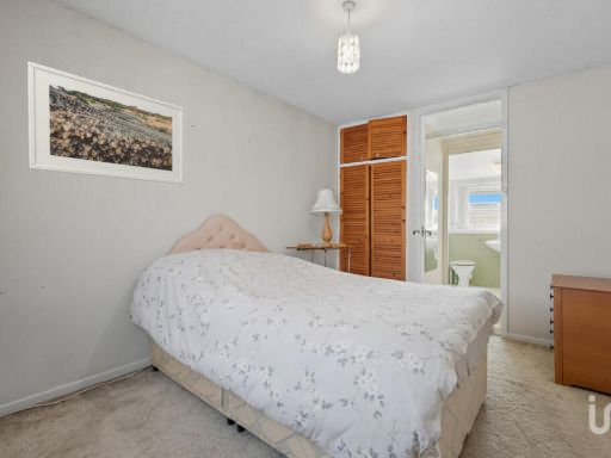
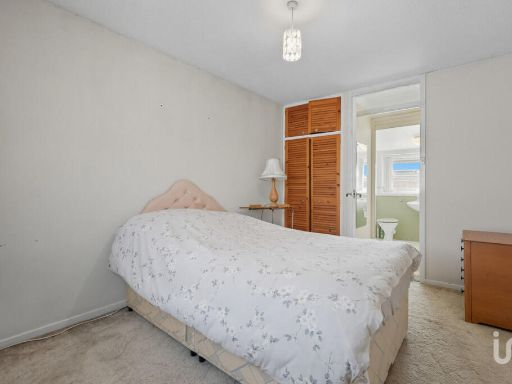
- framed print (118, 132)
